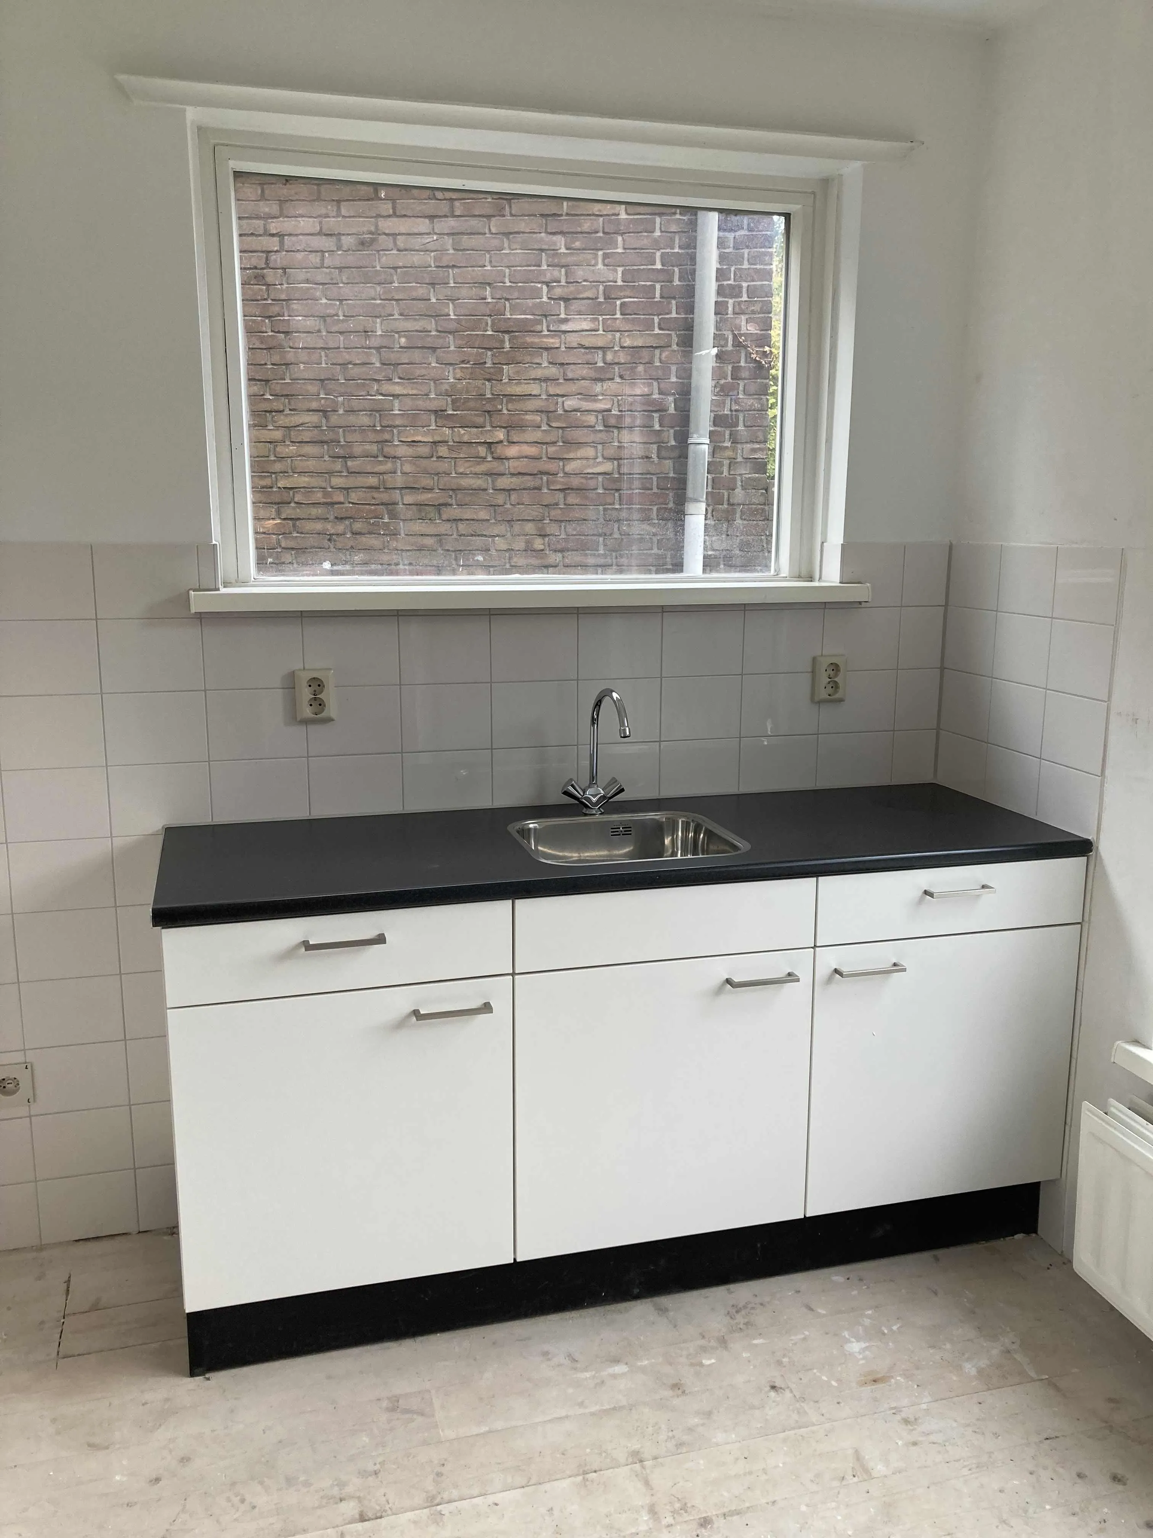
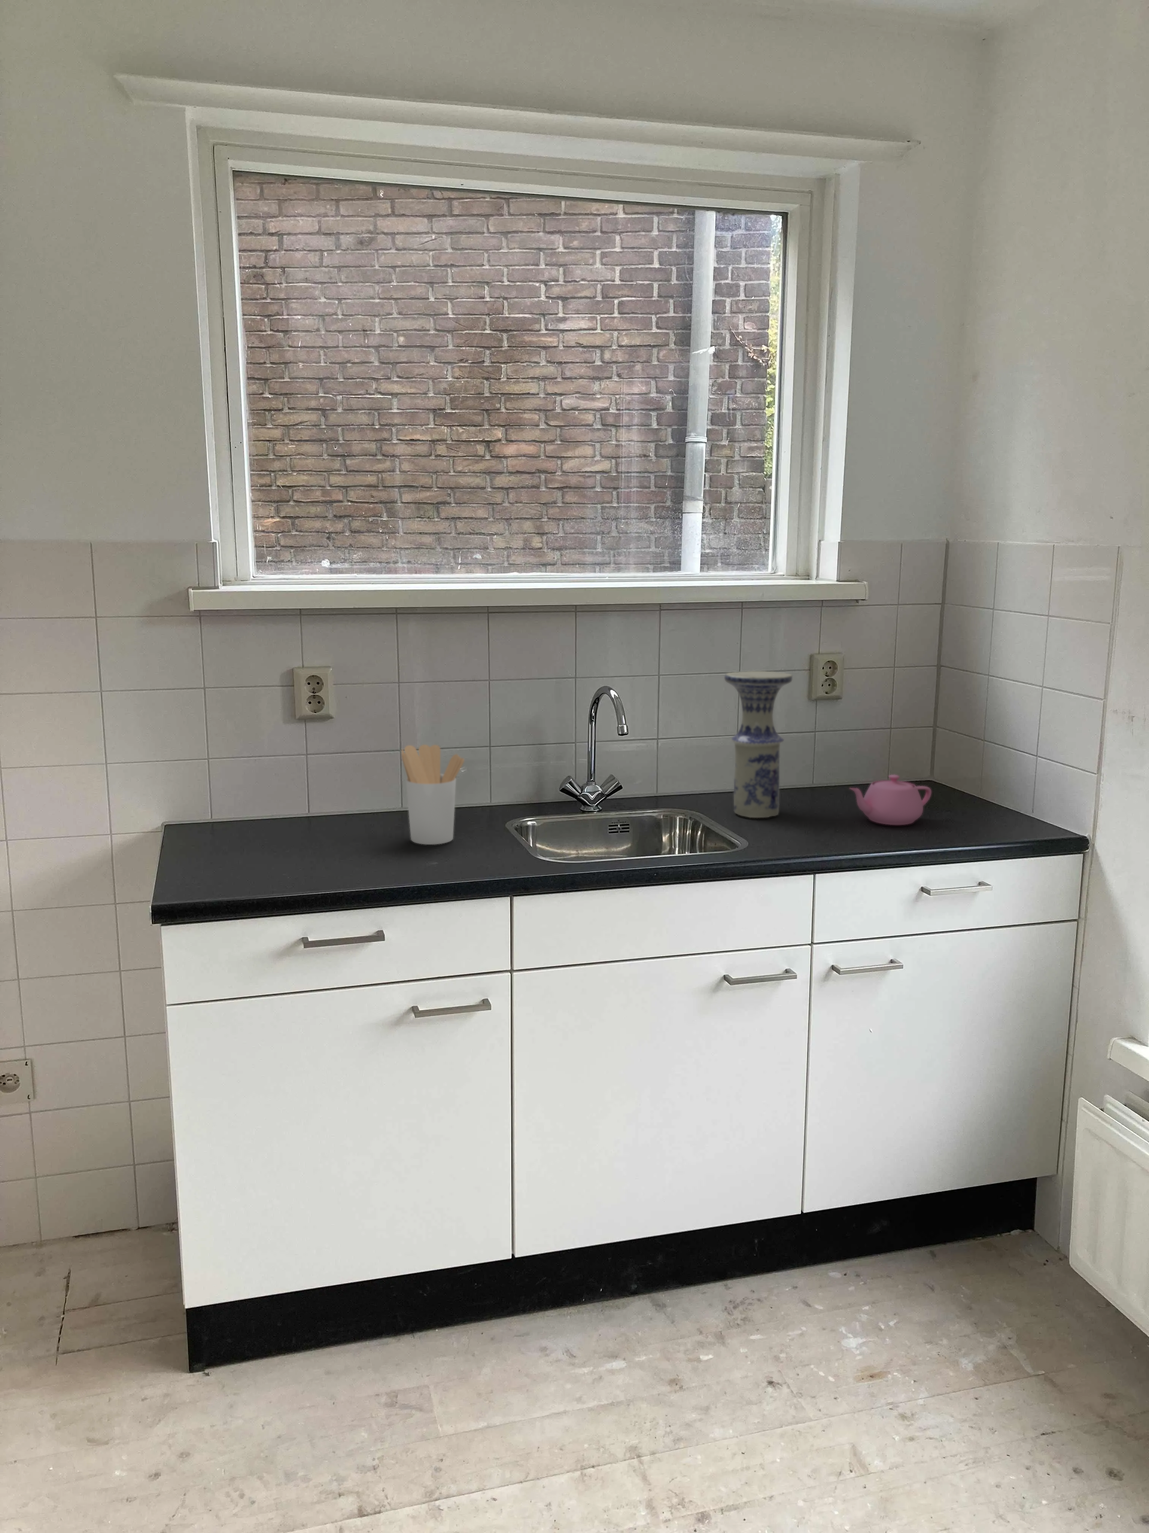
+ teapot (890, 798)
+ utensil holder (428, 791)
+ vase (756, 744)
